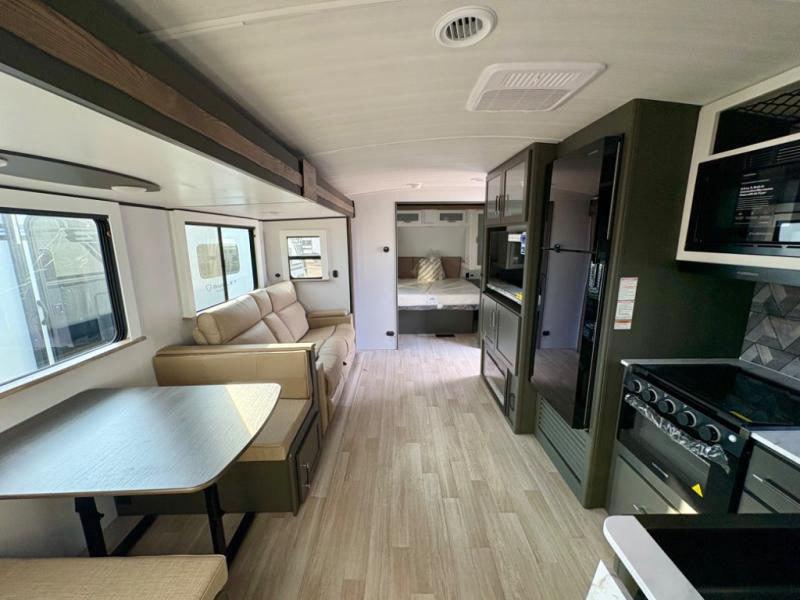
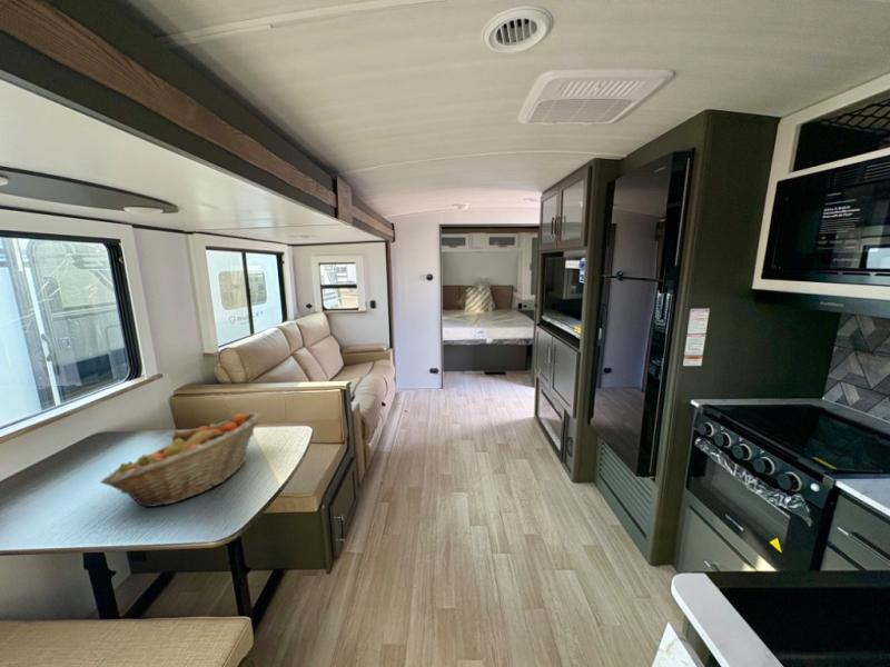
+ fruit basket (194, 452)
